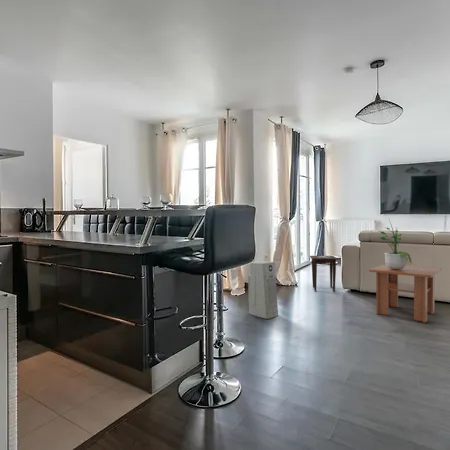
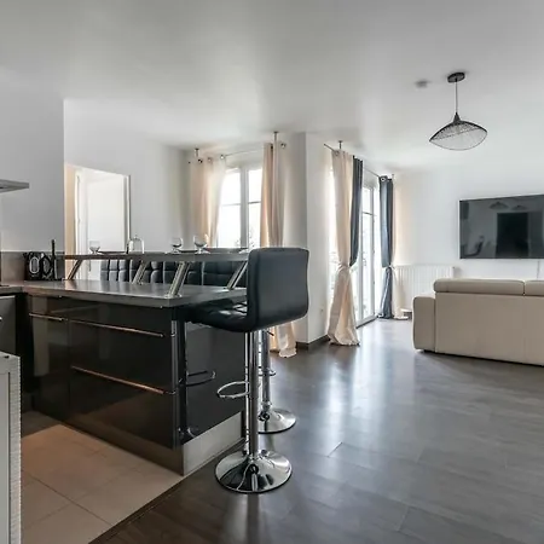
- coffee table (405, 291)
- potted plant (395, 242)
- side table (316, 272)
- air purifier (262, 288)
